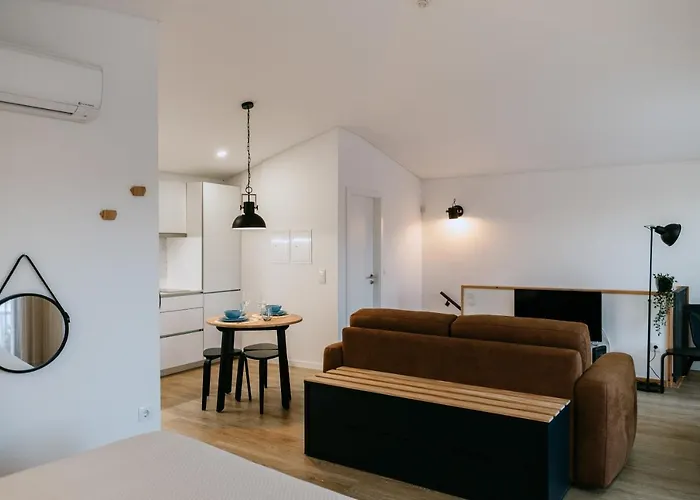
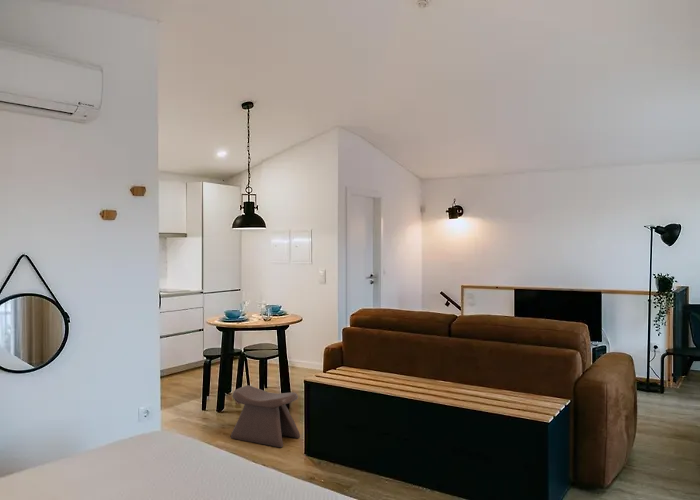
+ stool (265, 414)
